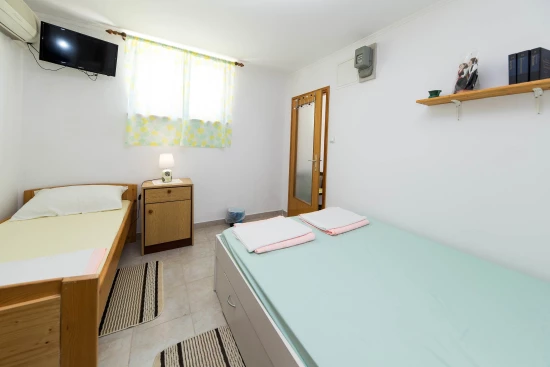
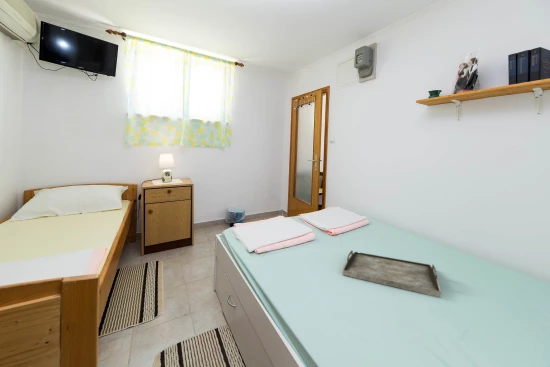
+ serving tray (388, 265)
